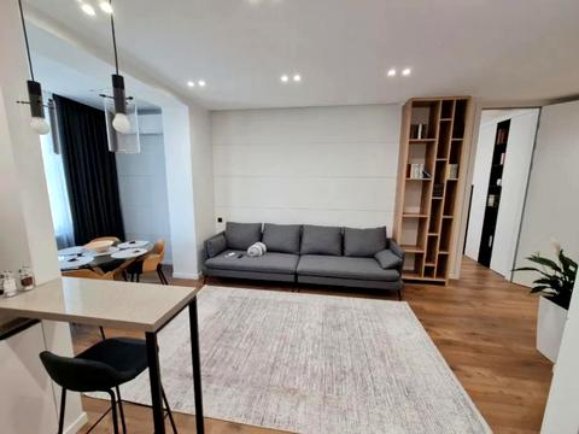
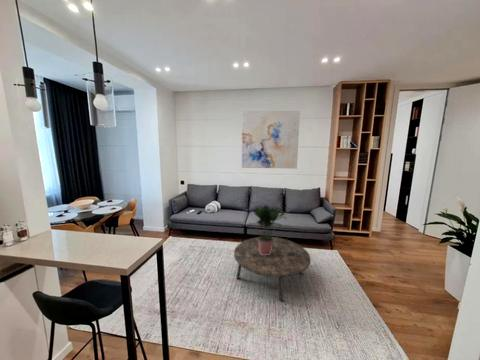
+ coffee table (270, 264)
+ wall art (269, 140)
+ potted plant (265, 226)
